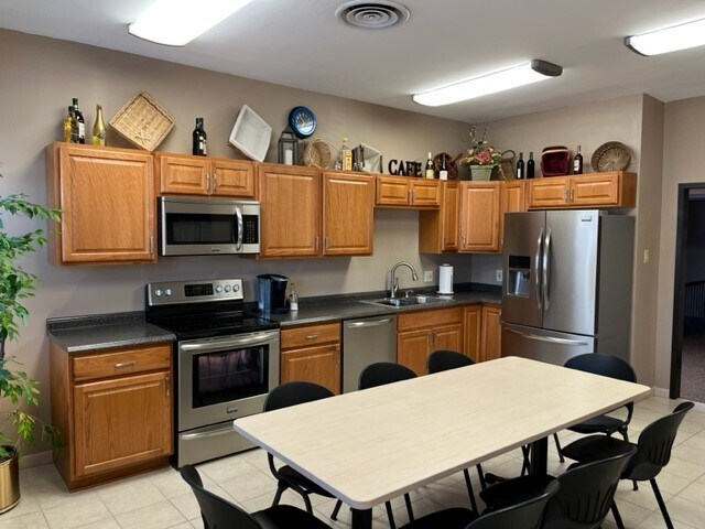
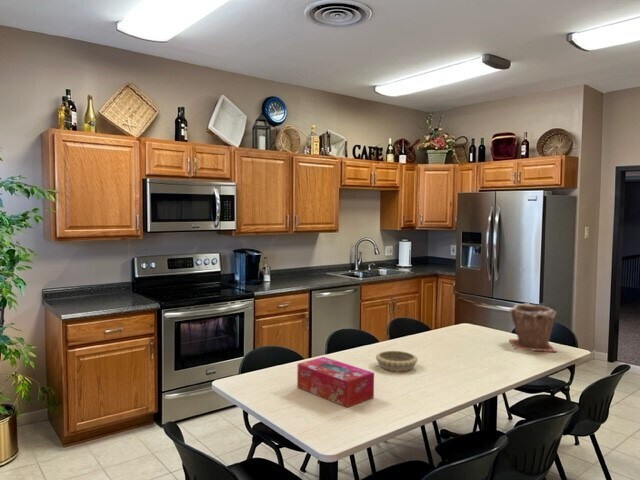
+ tissue box (334, 380)
+ plant pot (532, 326)
+ decorative bowl (396, 360)
